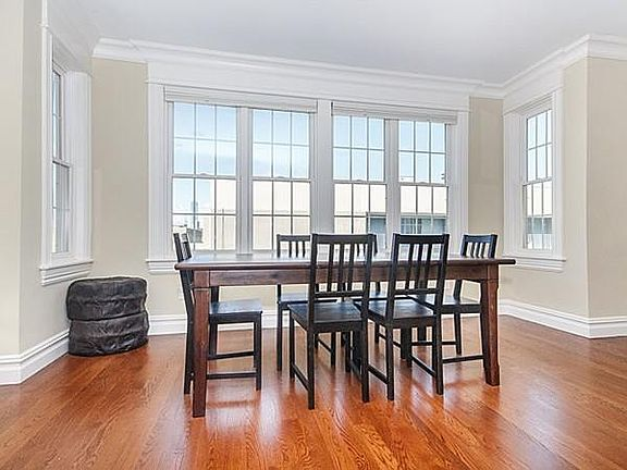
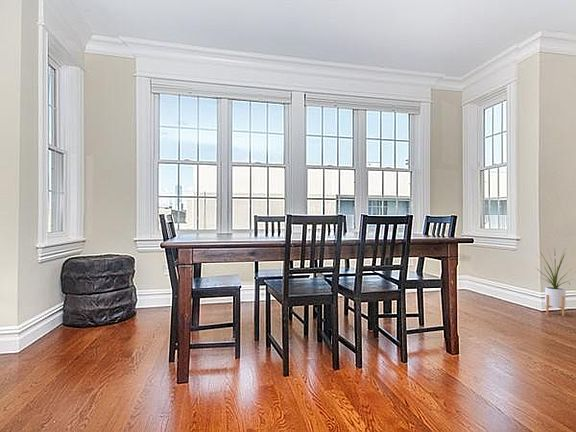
+ house plant (554, 280)
